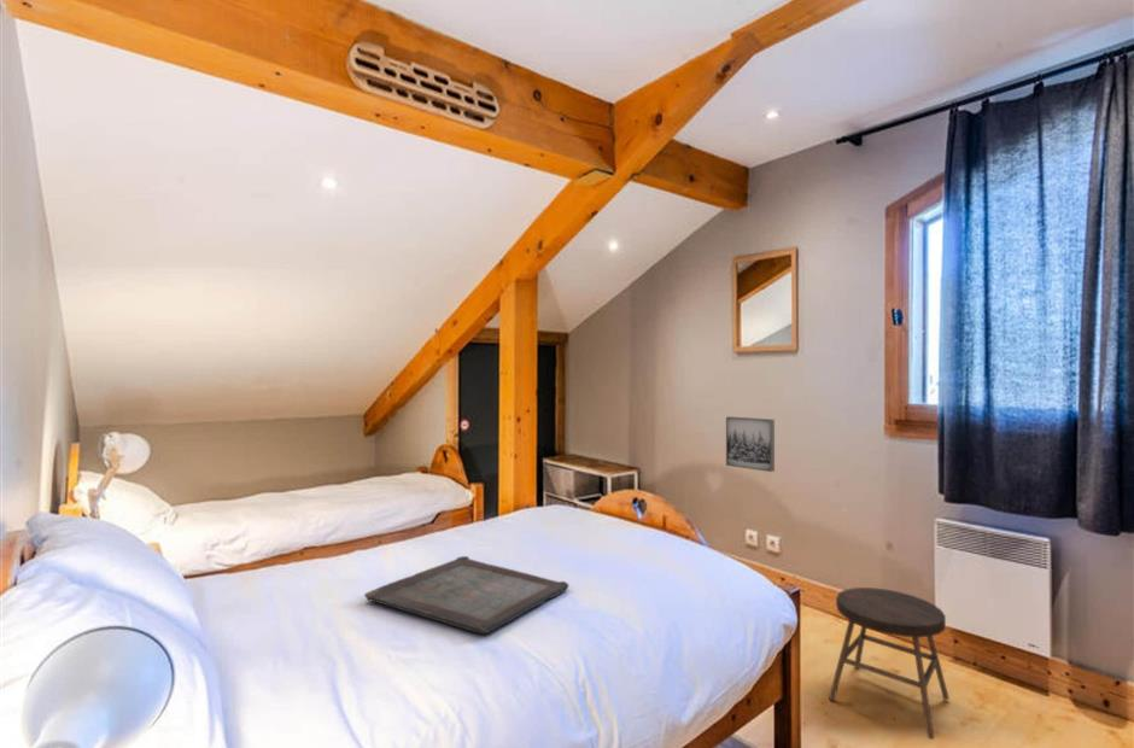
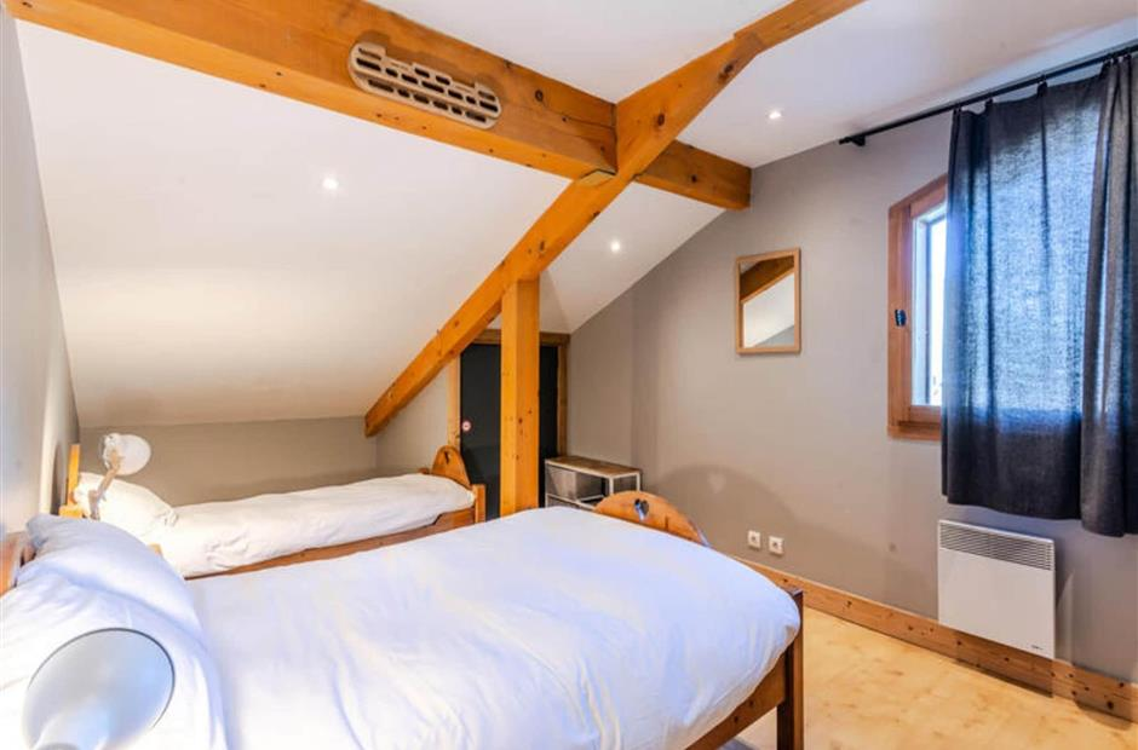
- stool (889, 647)
- wall art (749, 443)
- serving tray (469, 590)
